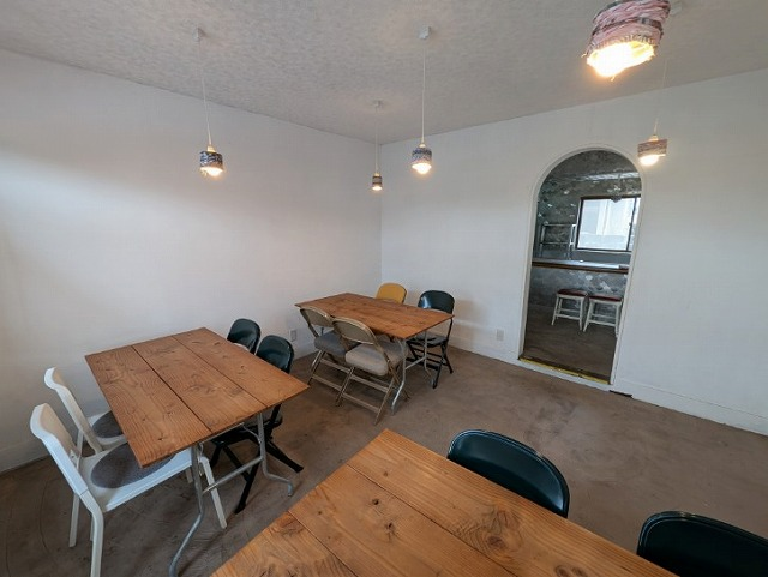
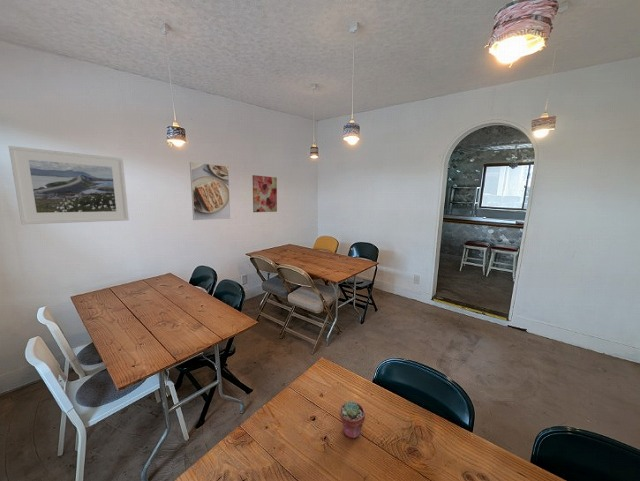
+ potted succulent (352, 417)
+ wall art (265, 194)
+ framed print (211, 192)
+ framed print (76, 188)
